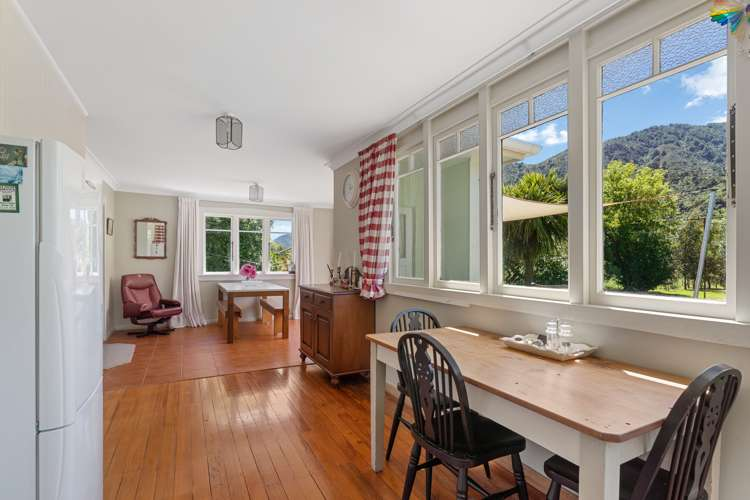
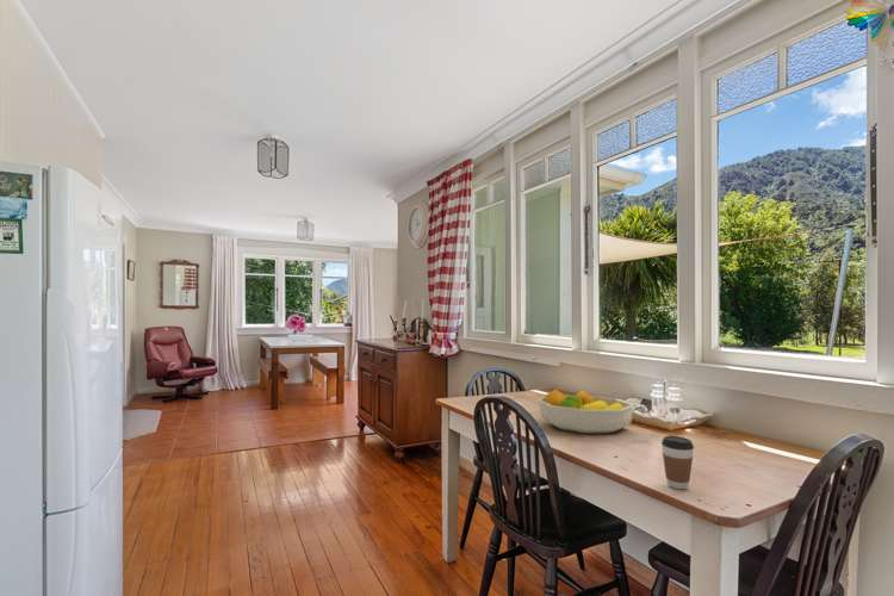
+ fruit bowl (584, 409)
+ coffee cup (677, 461)
